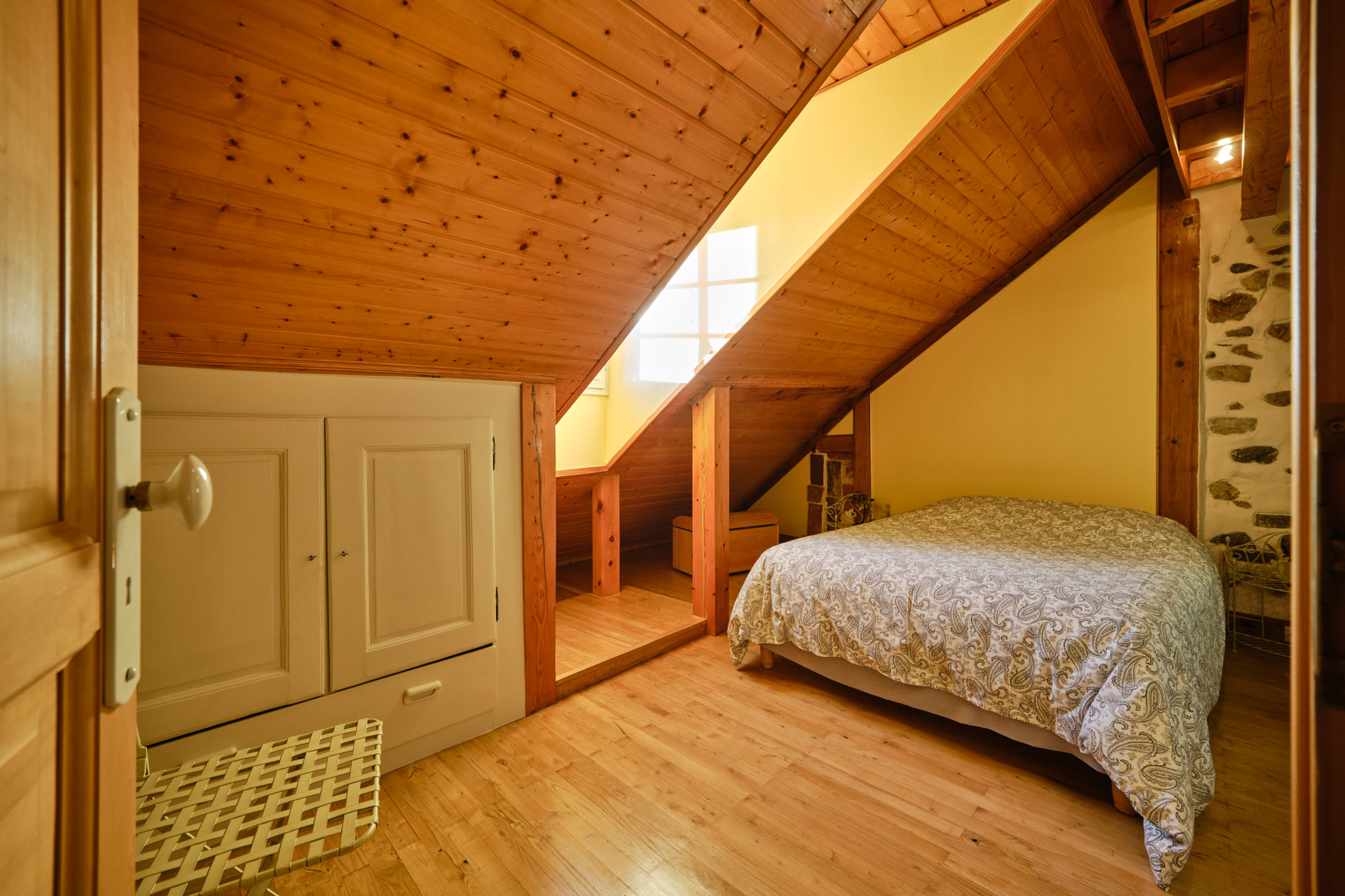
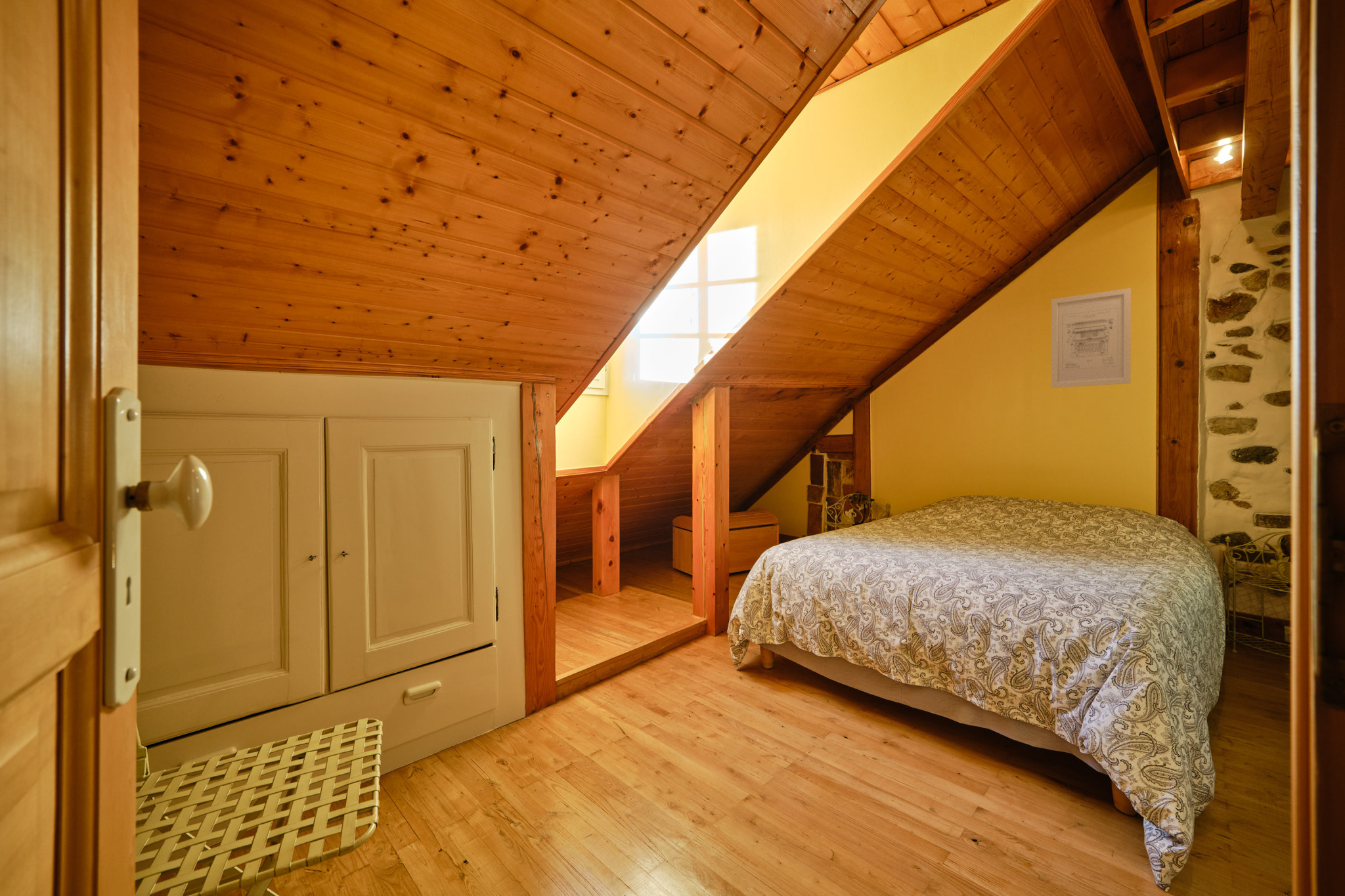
+ wall art (1090, 339)
